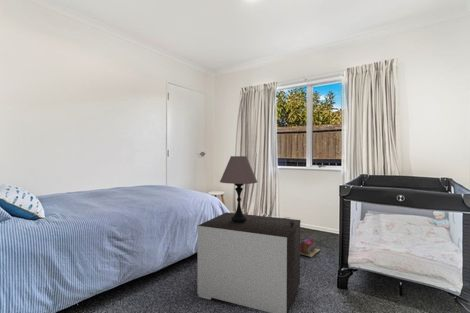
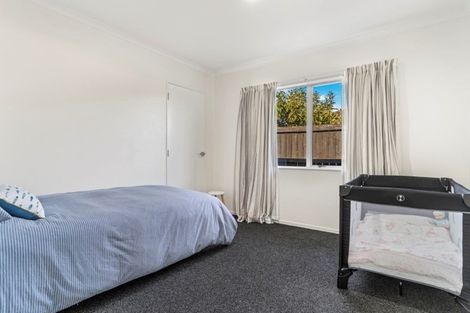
- table lamp (256, 182)
- toy house (307, 245)
- nightstand (251, 256)
